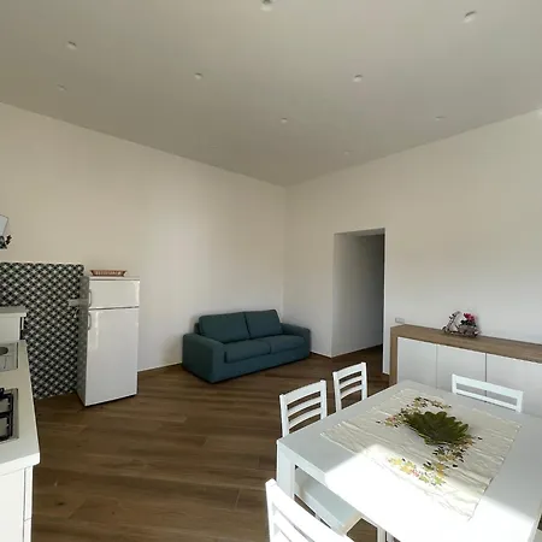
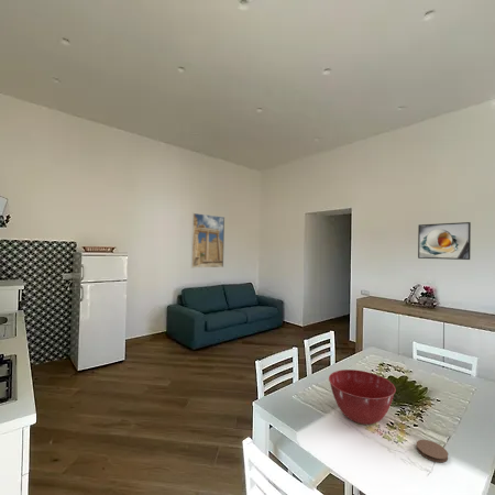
+ coaster (431, 450)
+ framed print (442, 241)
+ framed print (208, 241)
+ mixing bowl (360, 398)
